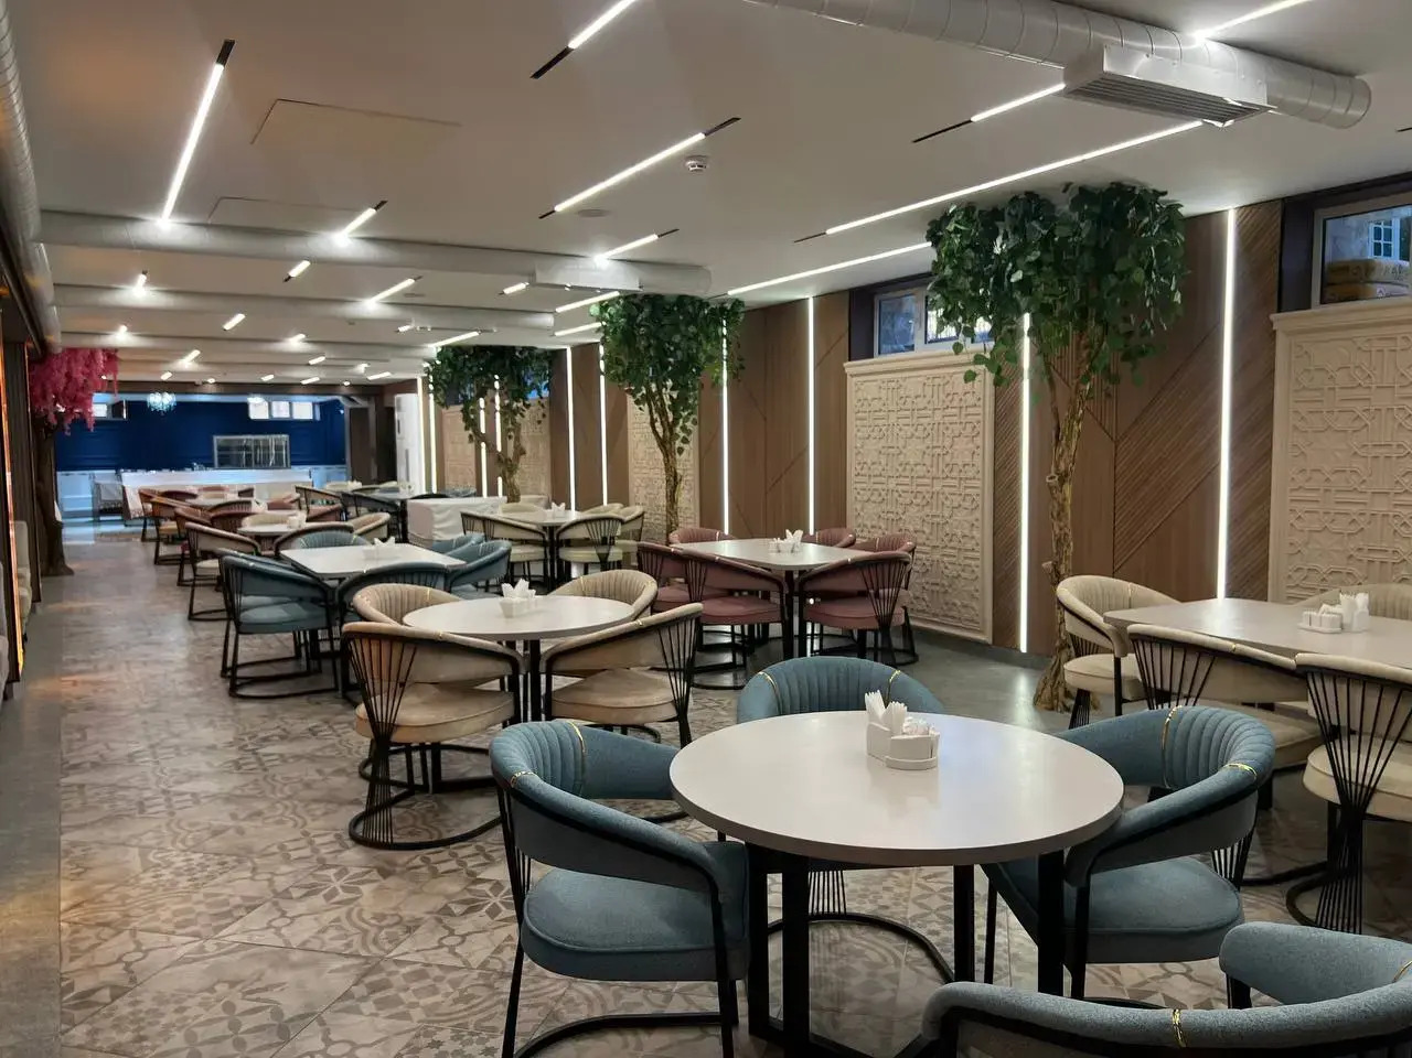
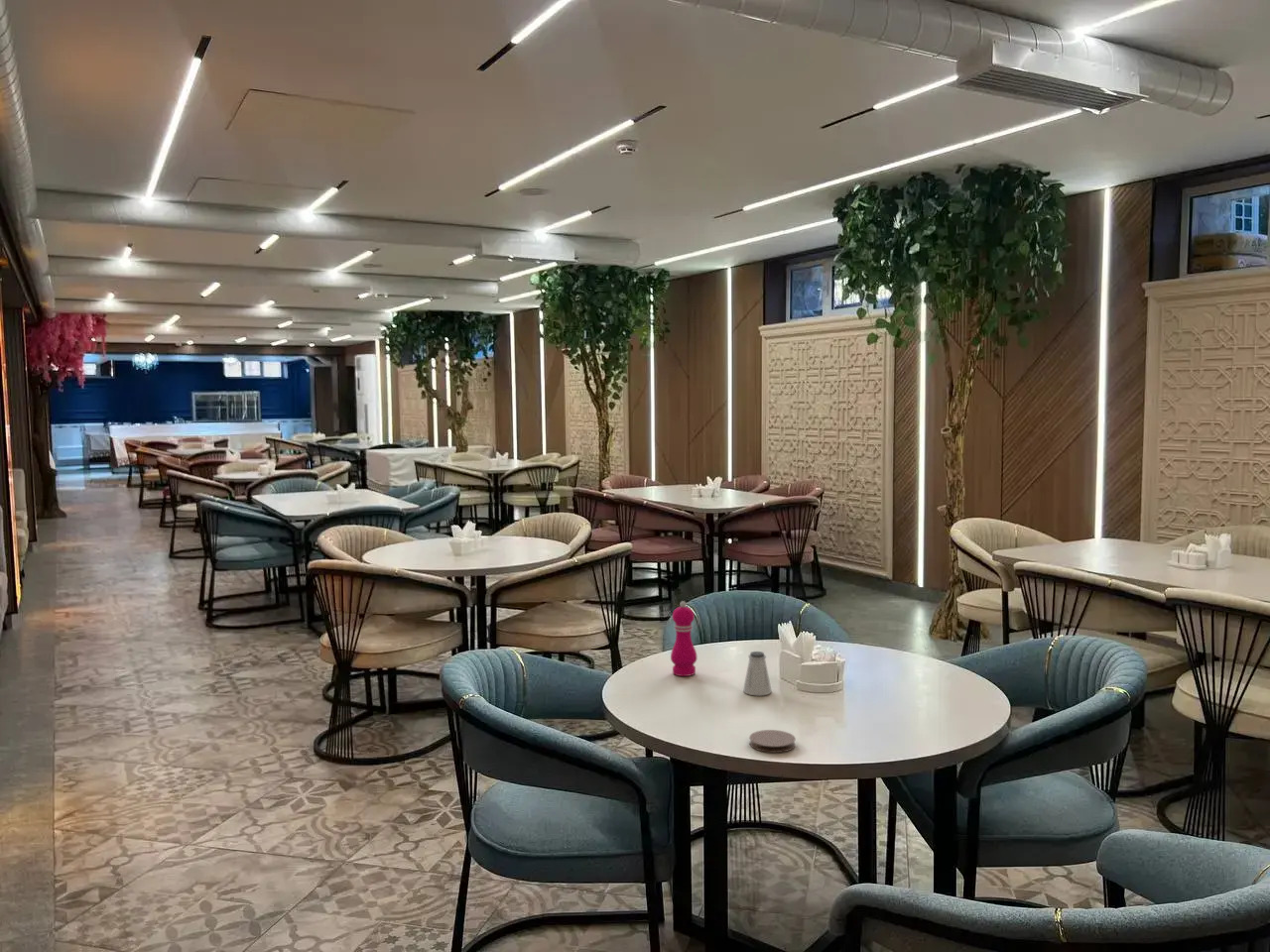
+ coaster (772, 741)
+ saltshaker (757, 671)
+ pepper mill (683, 637)
